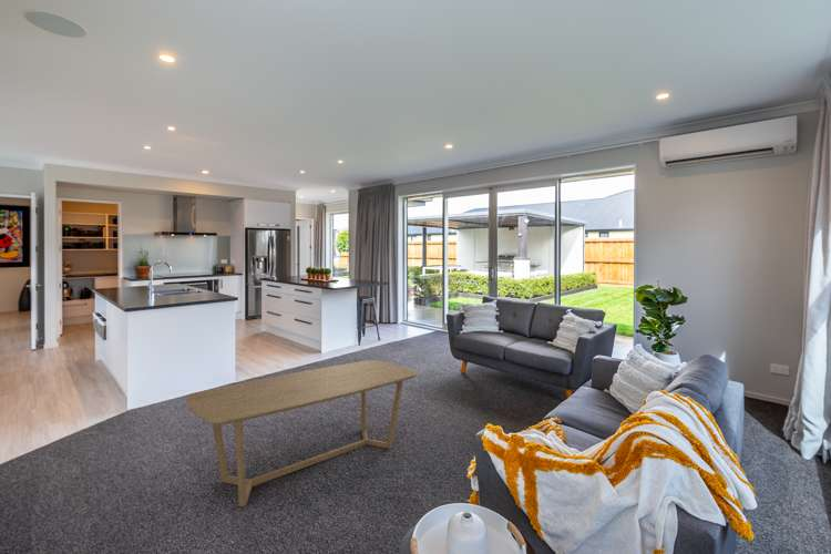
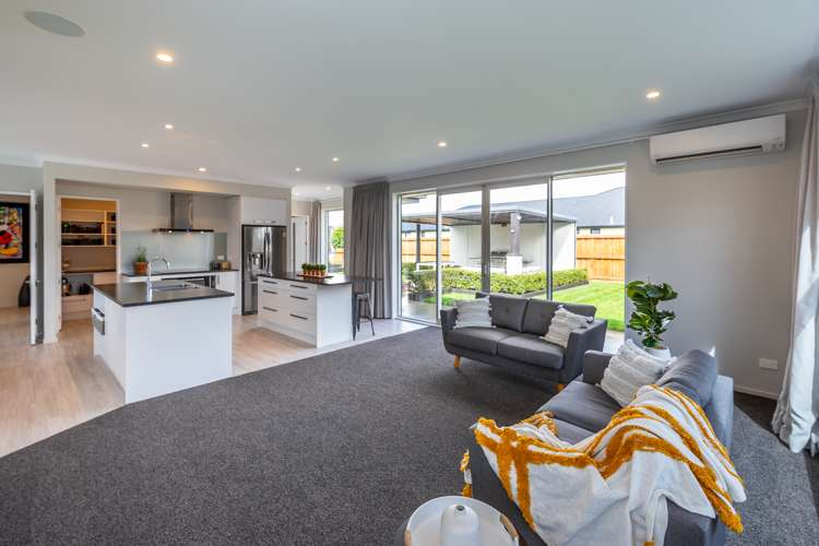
- coffee table (310, 404)
